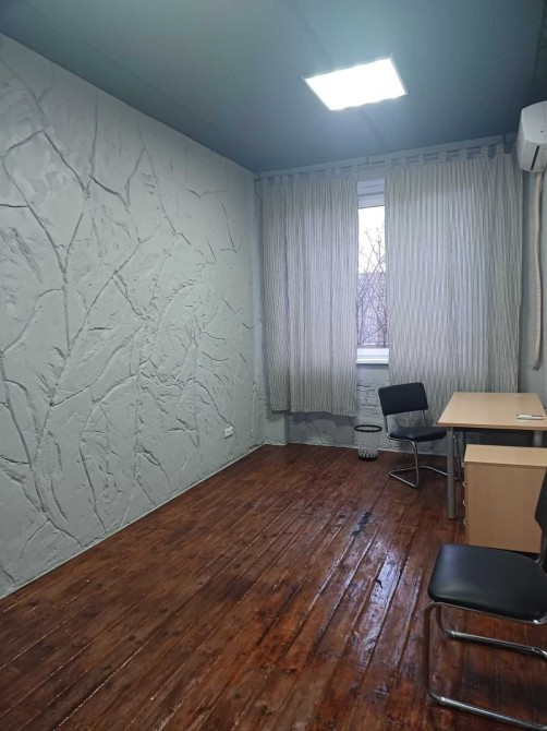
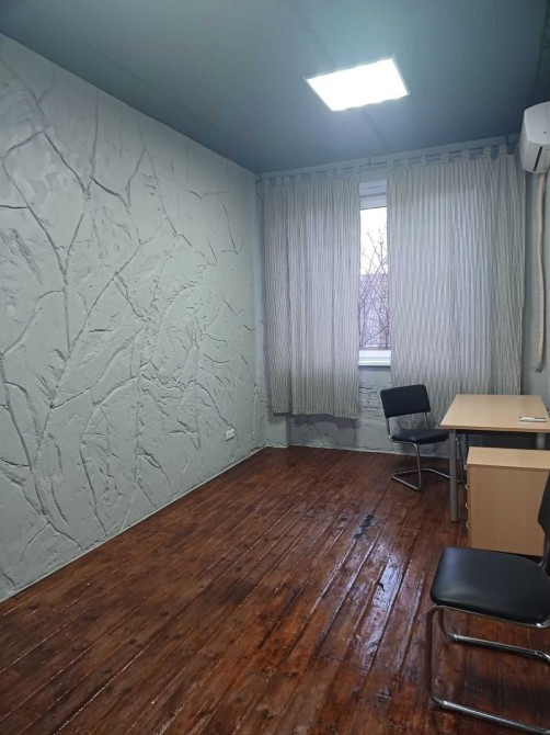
- wastebasket (367, 442)
